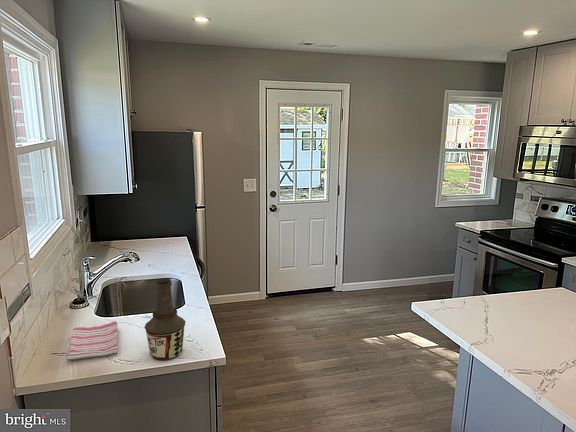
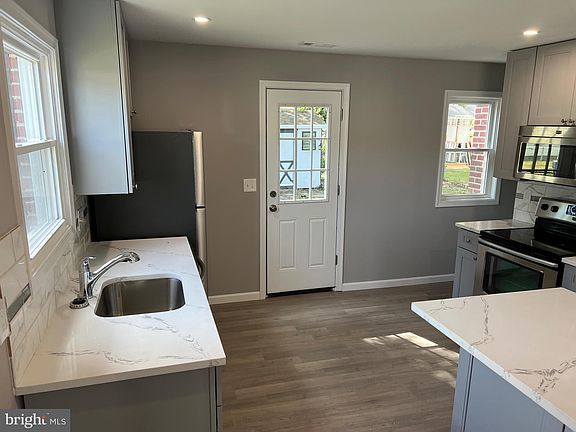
- dish towel (94, 339)
- bottle (163, 316)
